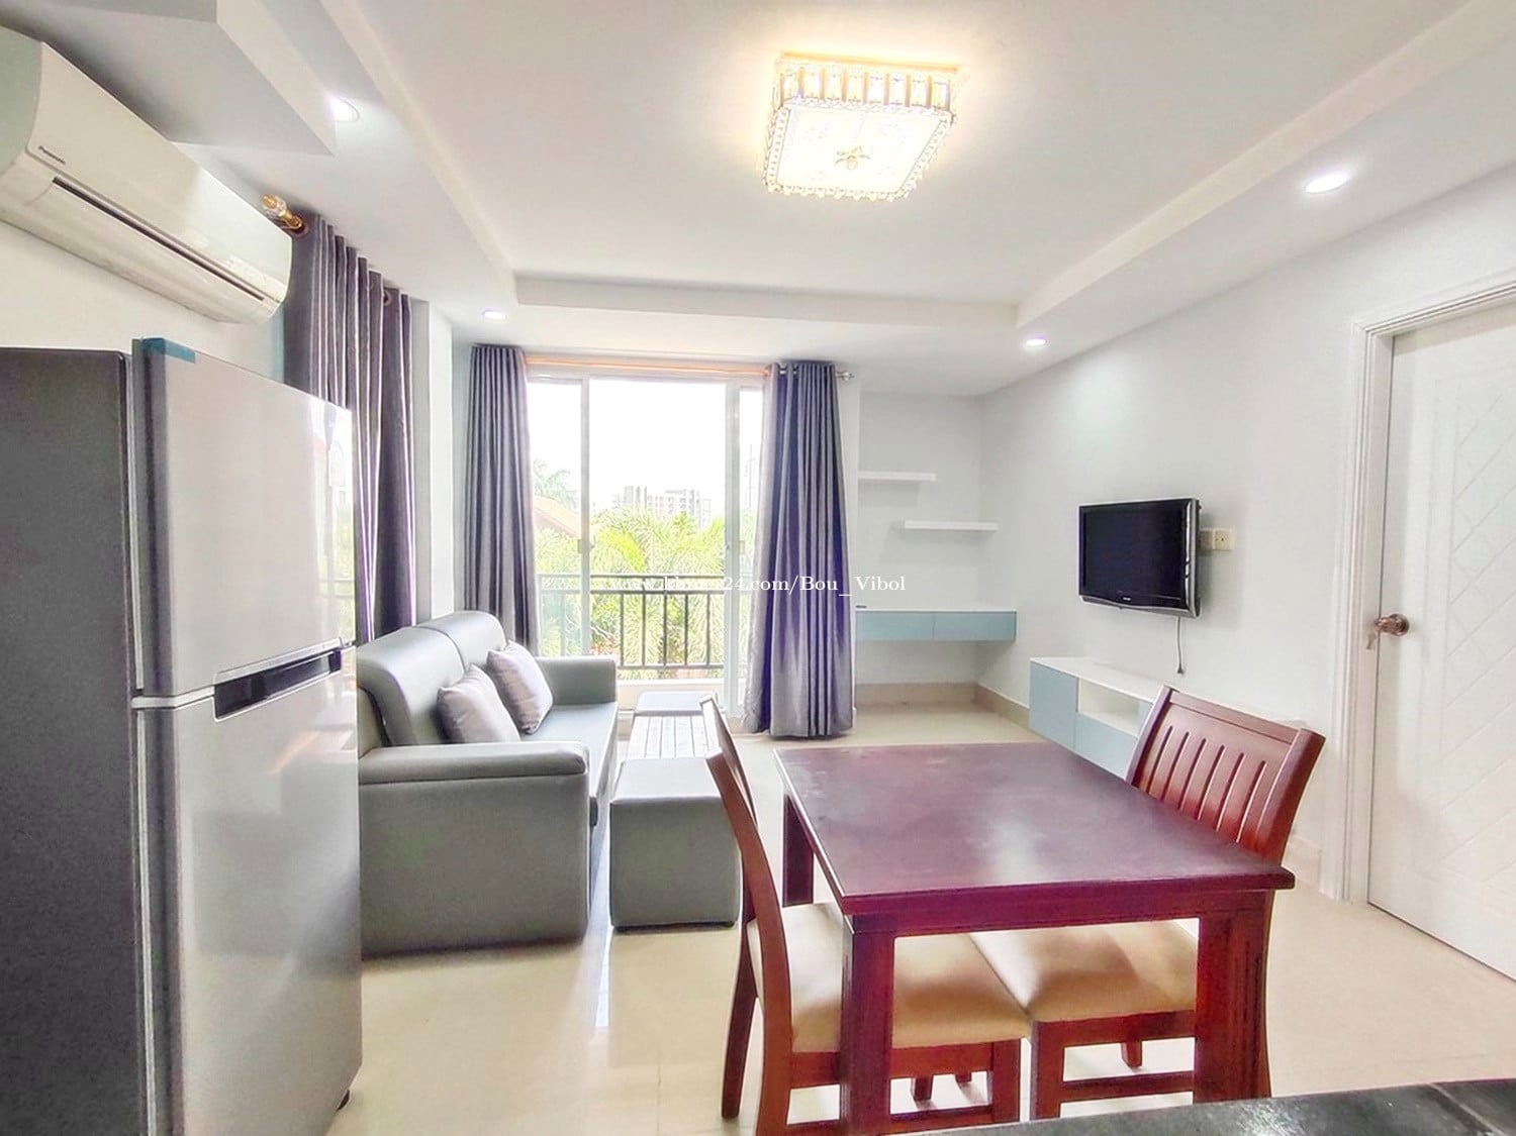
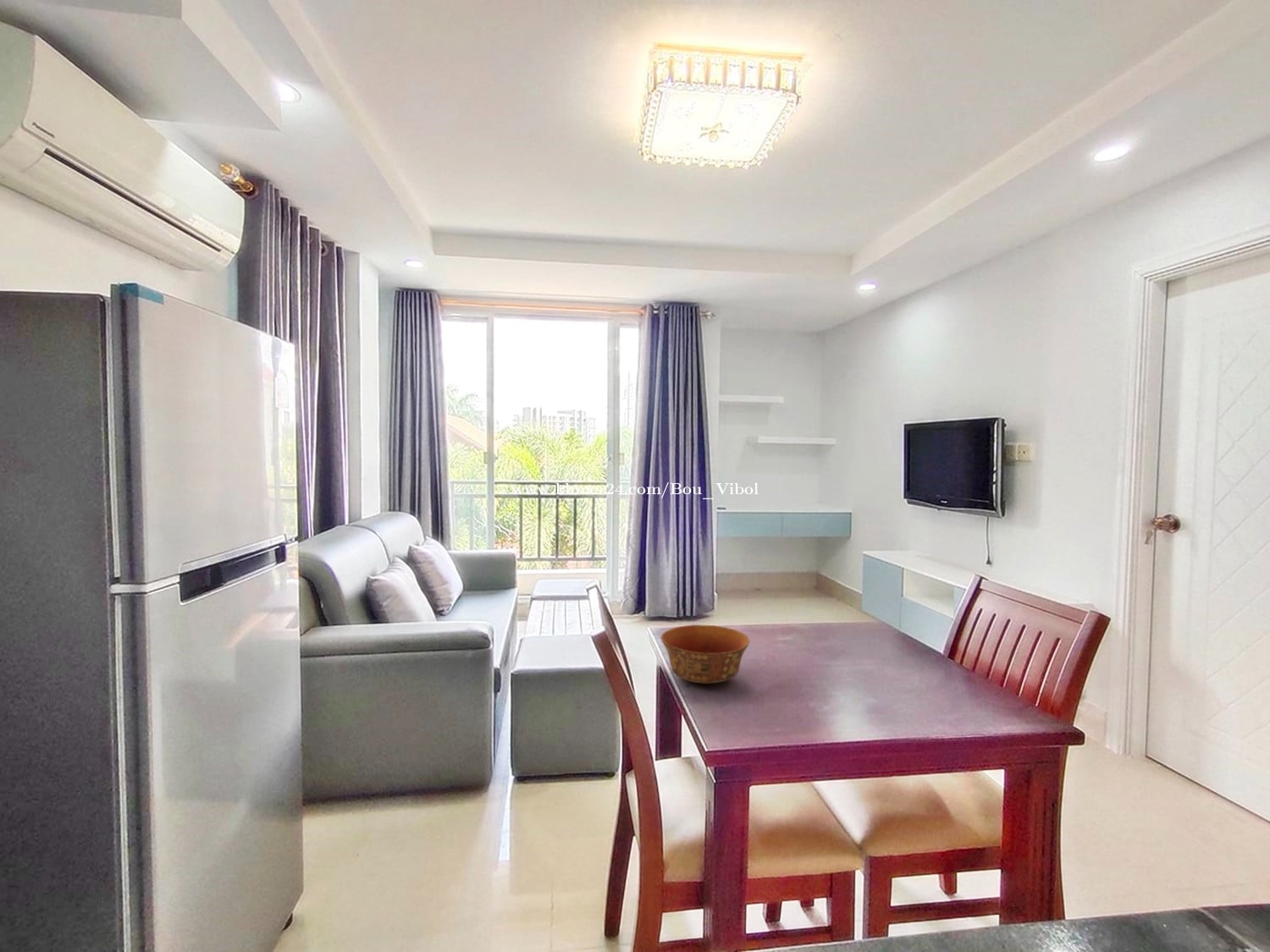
+ bowl (704, 657)
